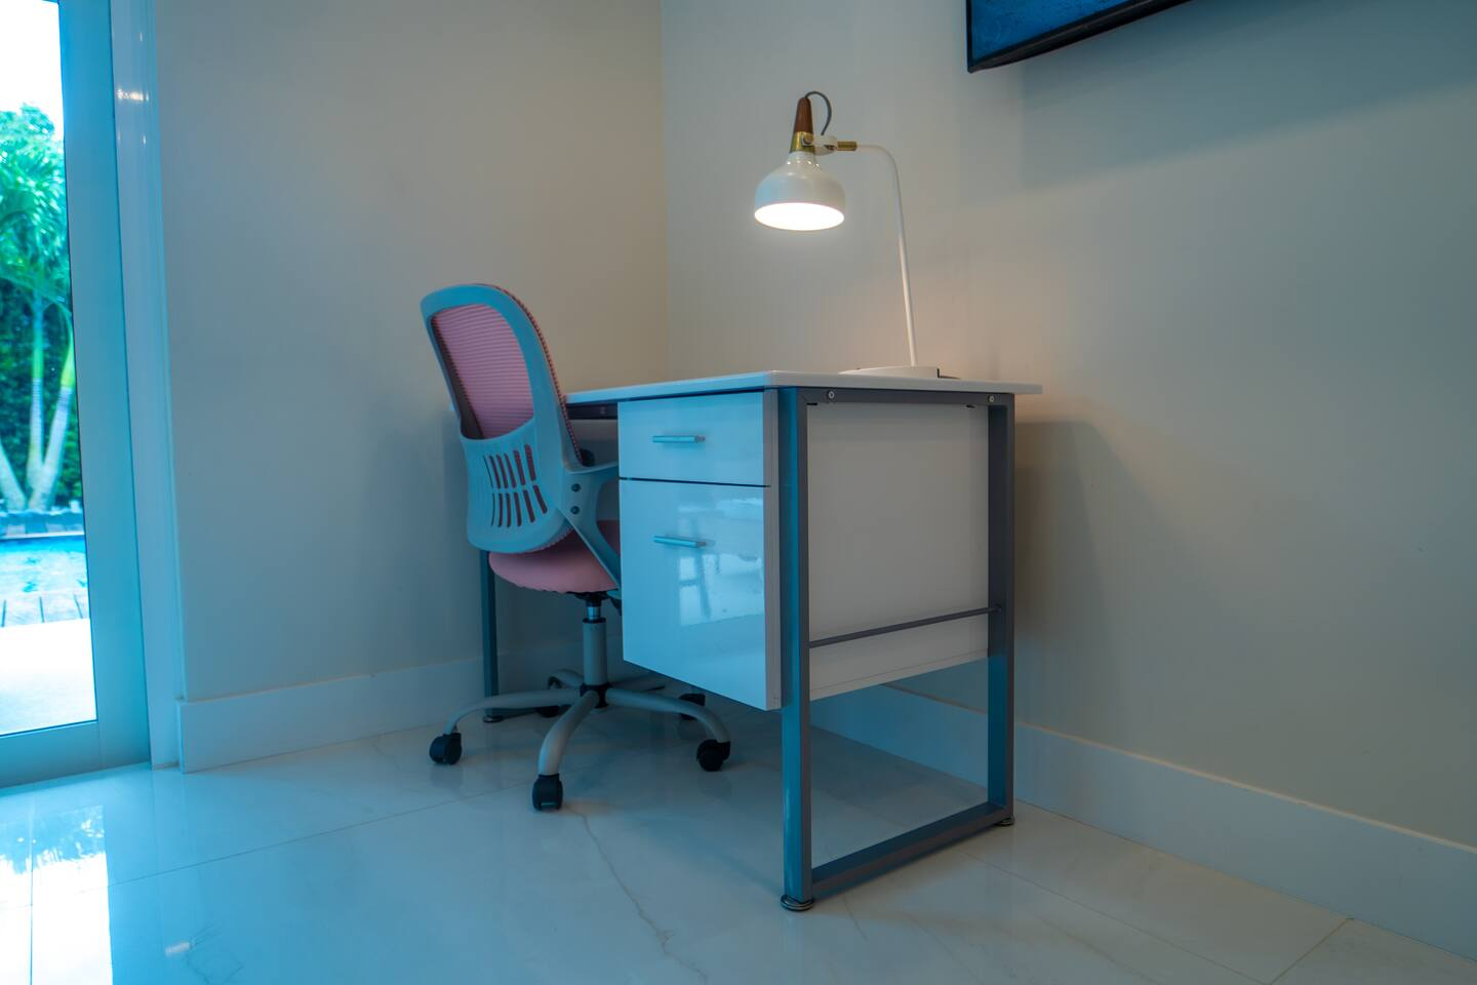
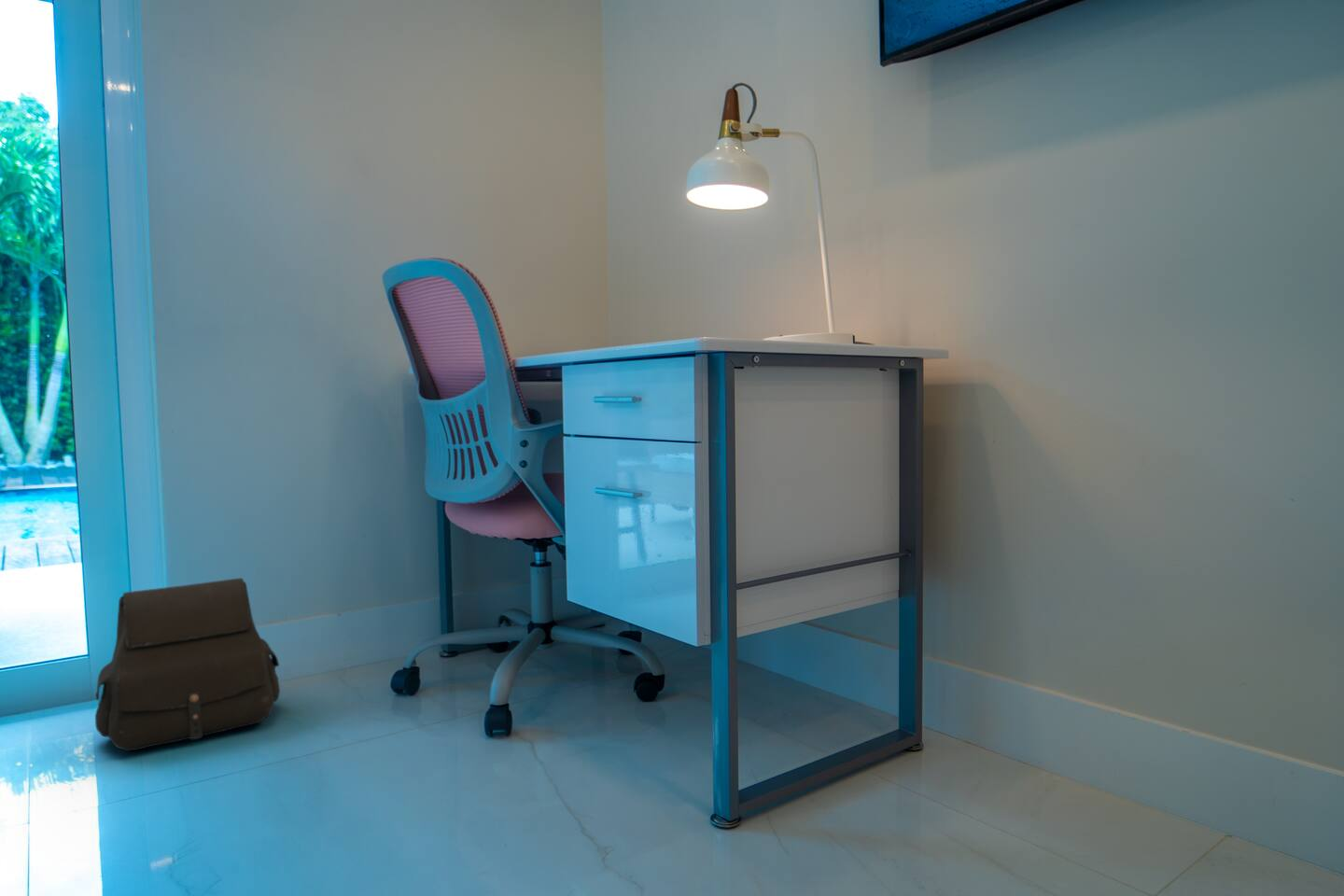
+ satchel (189, 654)
